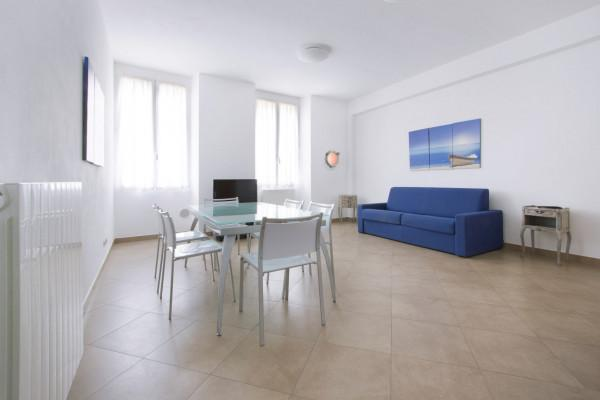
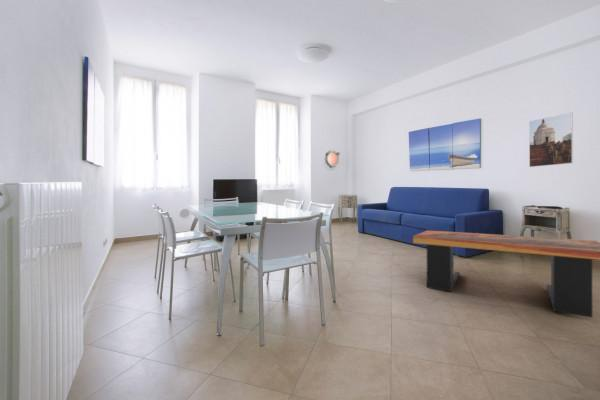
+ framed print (550, 141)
+ coffee table (498, 250)
